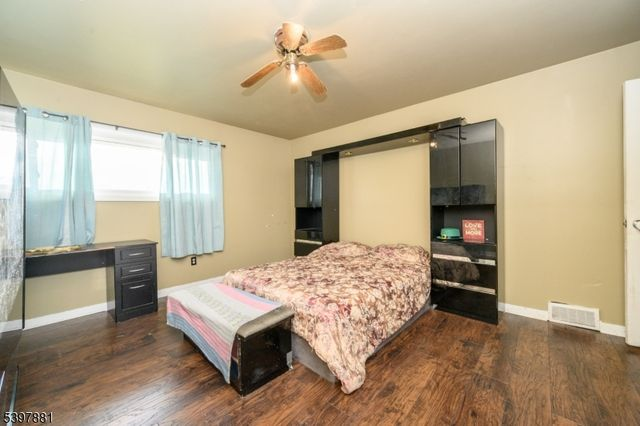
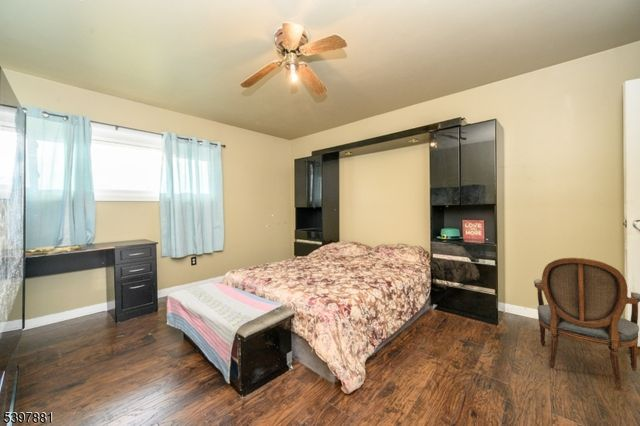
+ armchair (582, 310)
